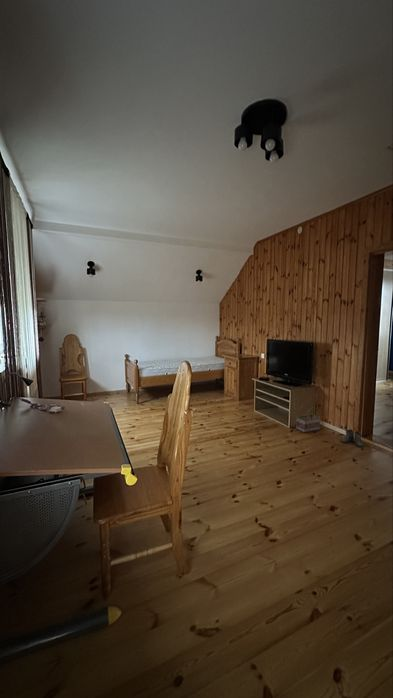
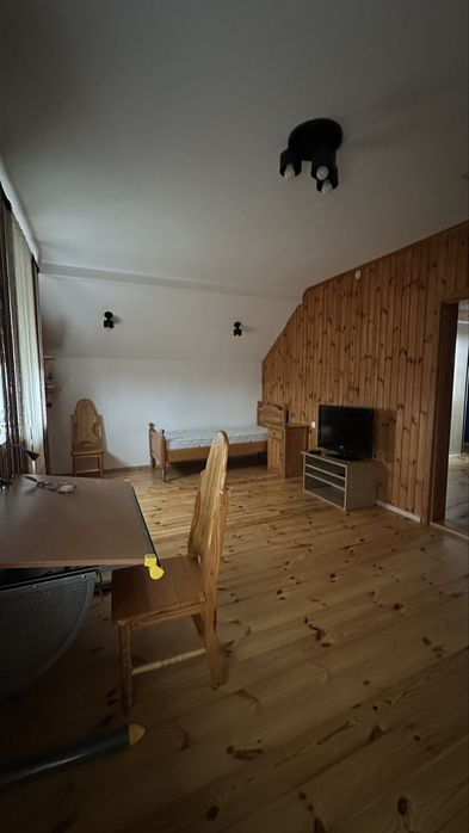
- basket (308, 417)
- boots (352, 437)
